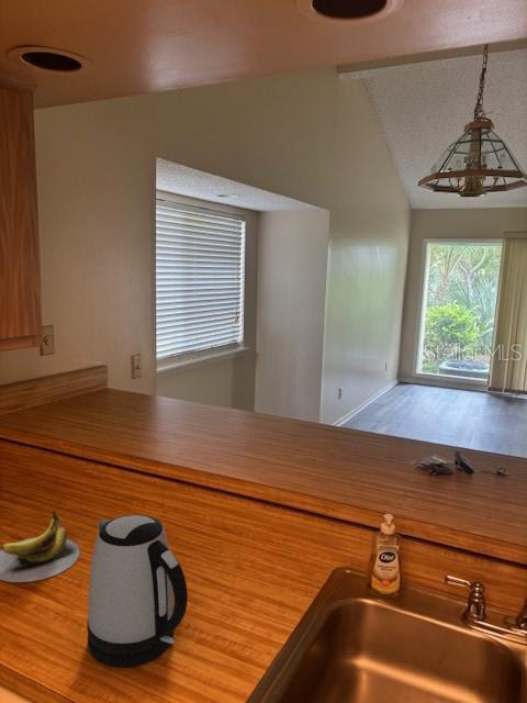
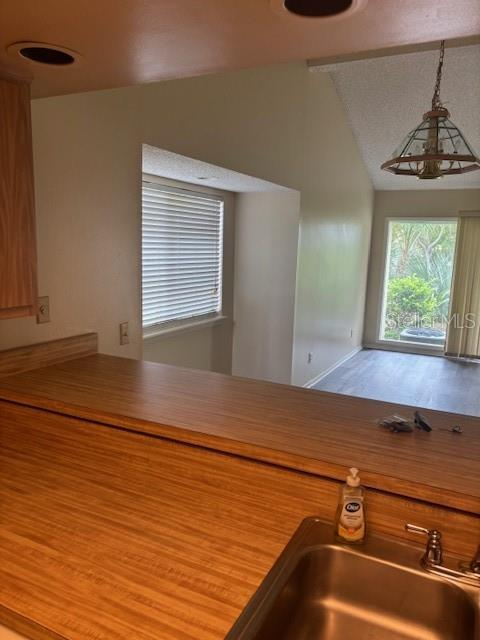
- banana (34, 538)
- kettle (139, 585)
